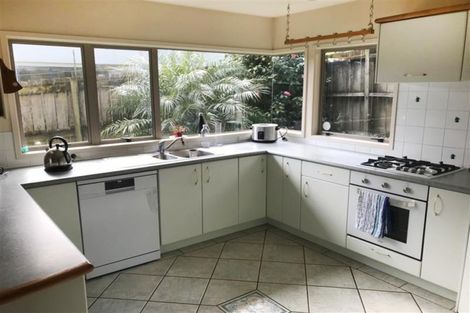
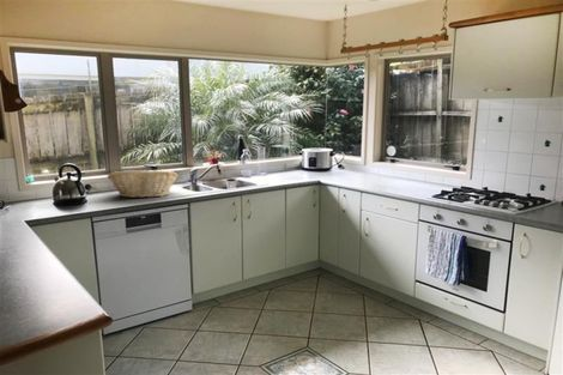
+ fruit basket (143, 181)
